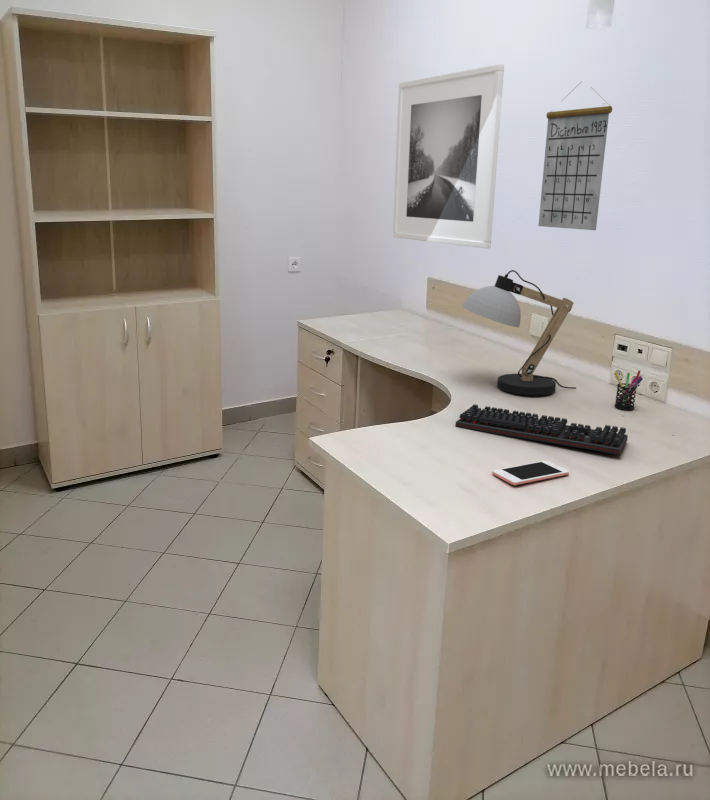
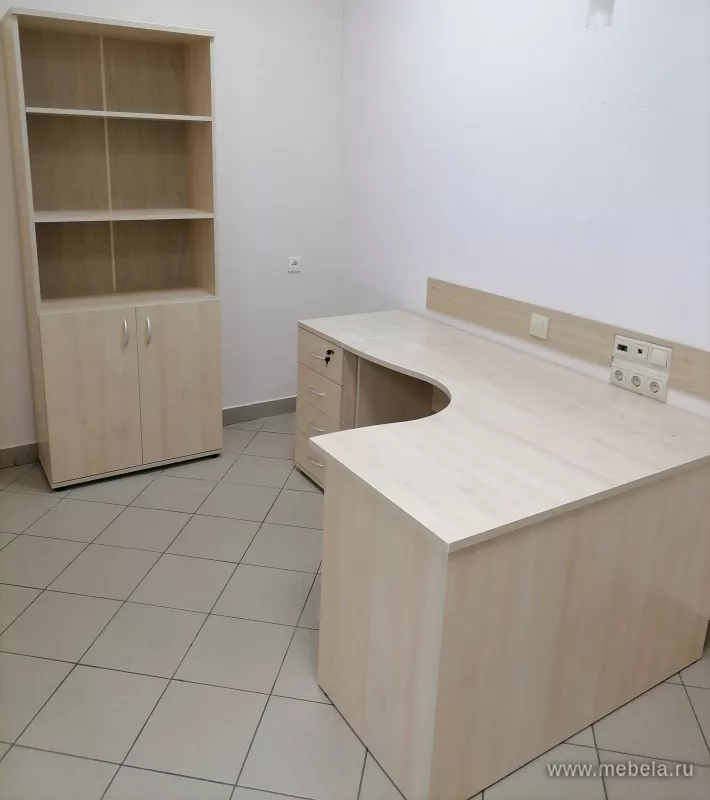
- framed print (442, 160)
- keyboard (540, 427)
- cell phone (530, 472)
- desk lamp (518, 326)
- calendar (573, 155)
- pen holder (627, 388)
